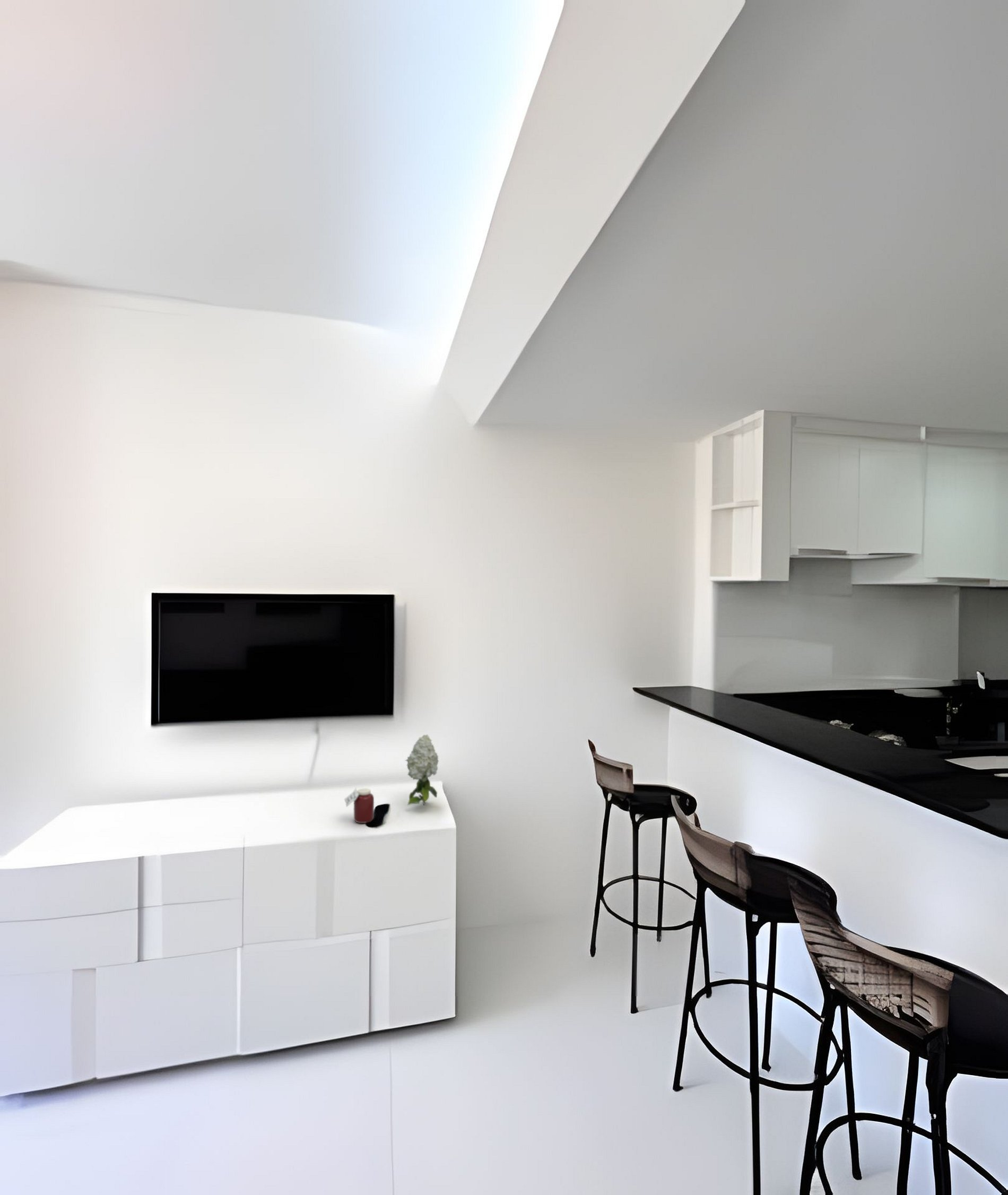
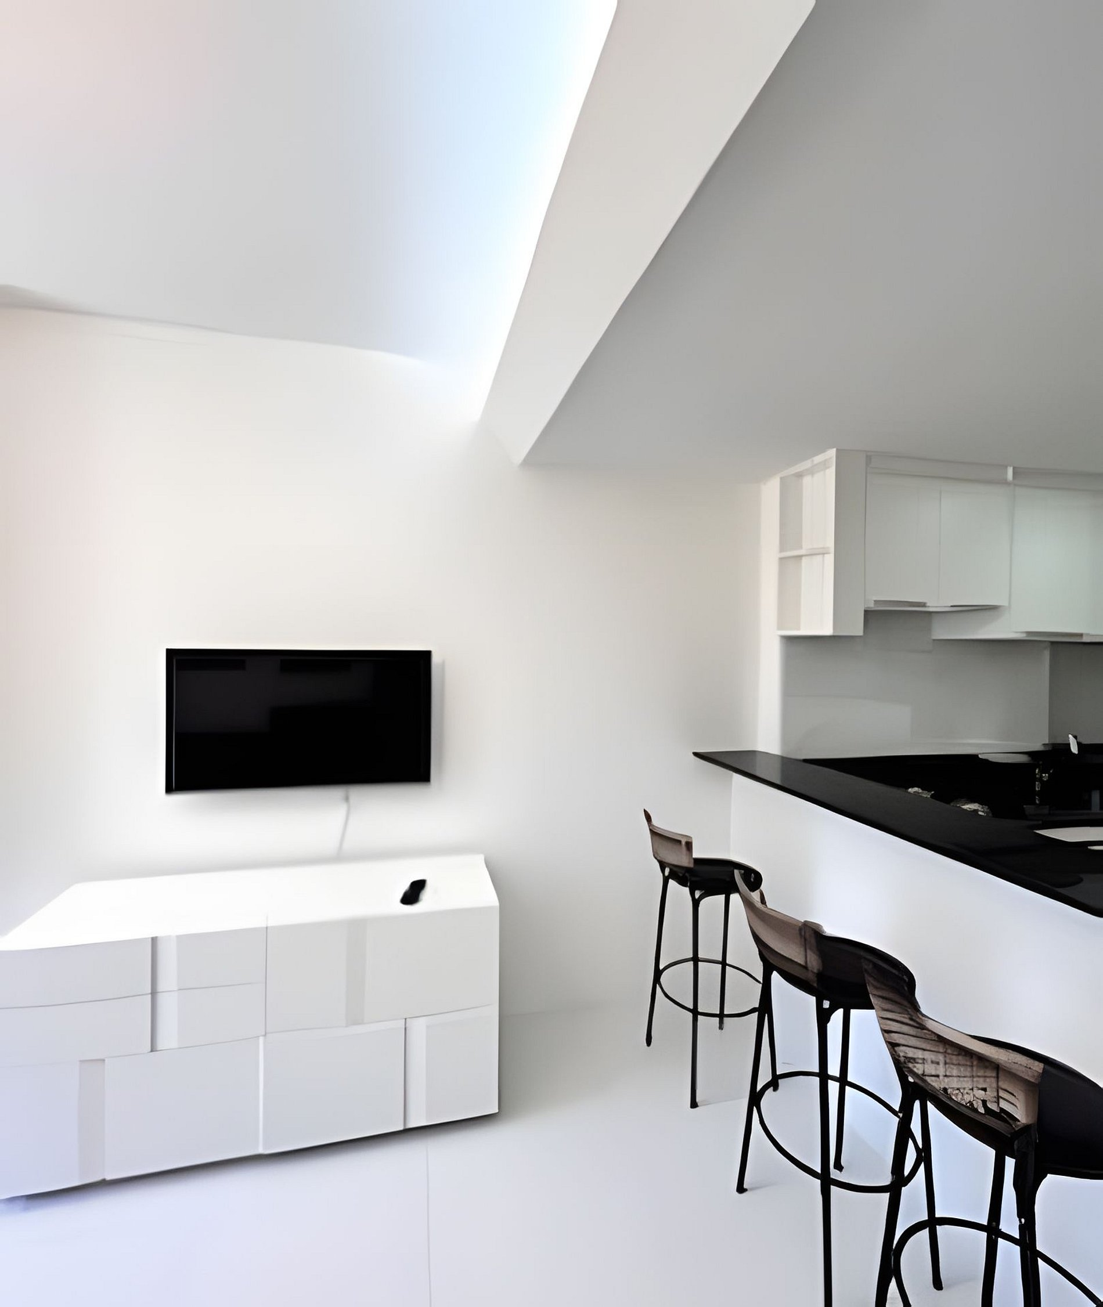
- flower (422, 771)
- jar (359, 806)
